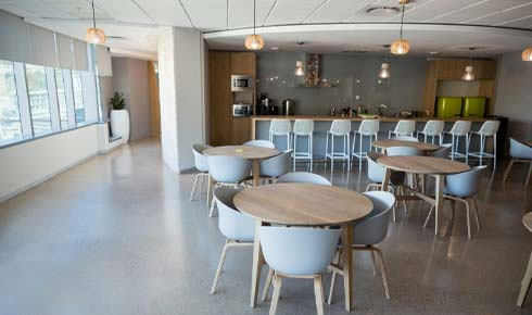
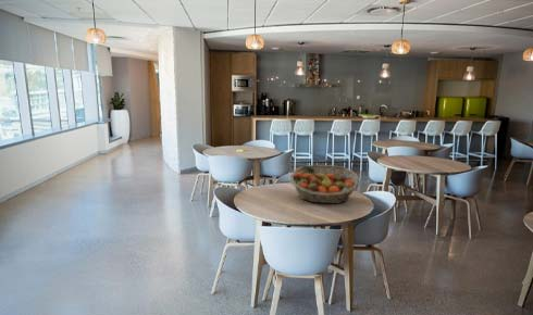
+ fruit basket (323, 184)
